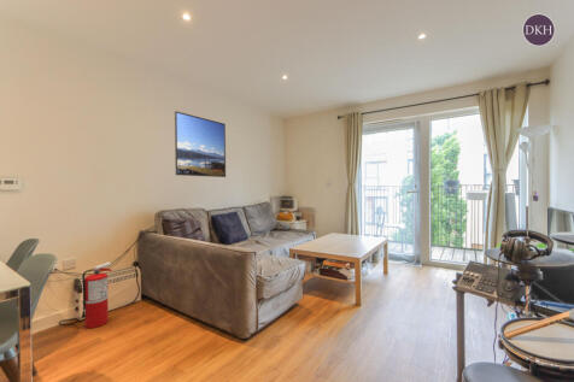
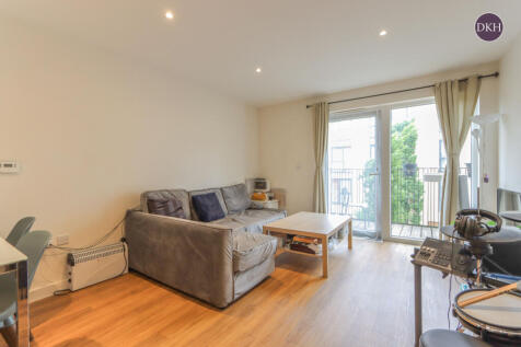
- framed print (203, 147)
- fire extinguisher (96, 293)
